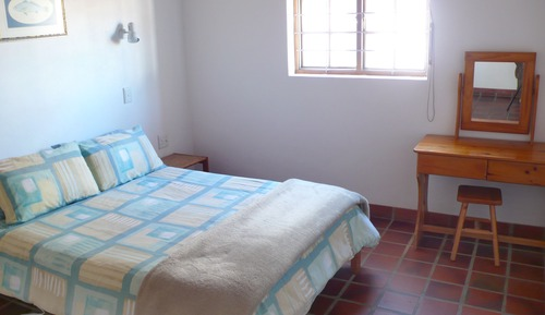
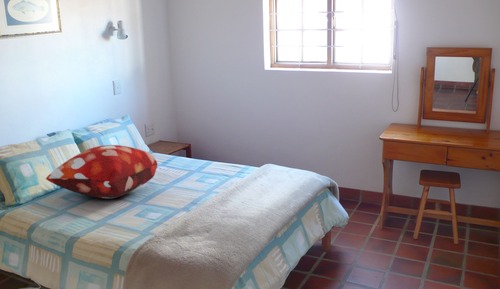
+ decorative pillow (105, 170)
